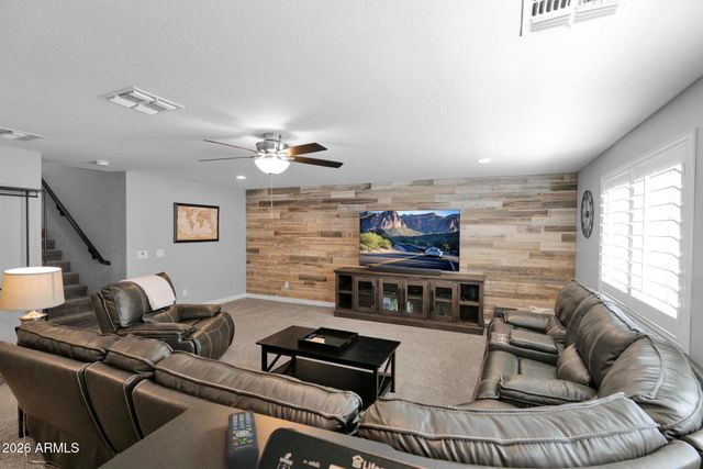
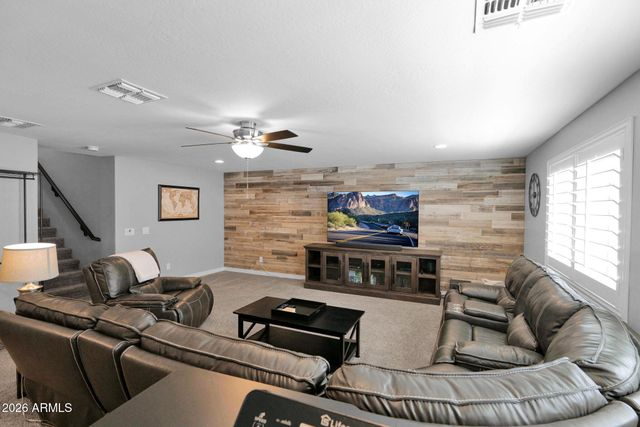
- remote control (242, 437)
